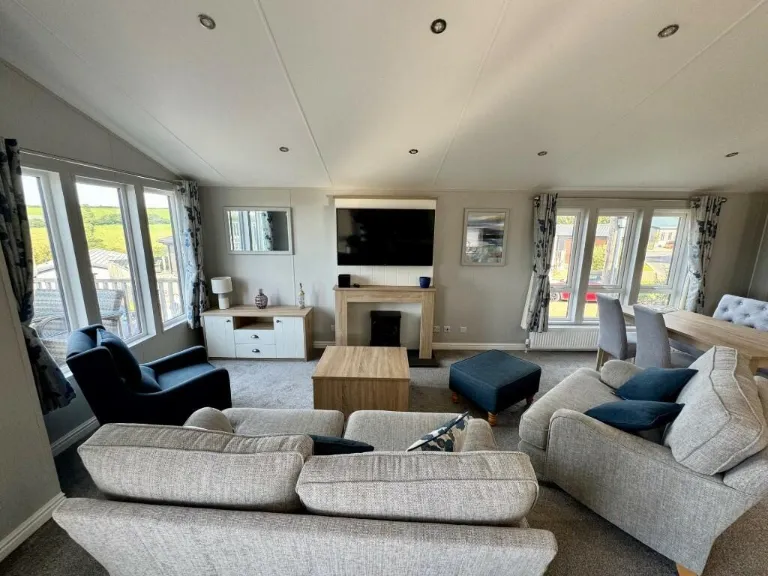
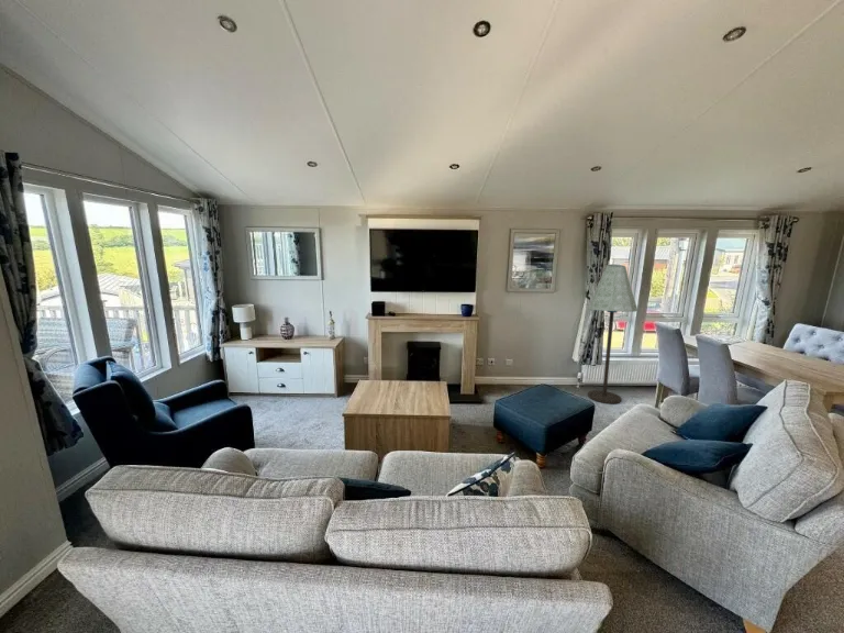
+ floor lamp (610, 332)
